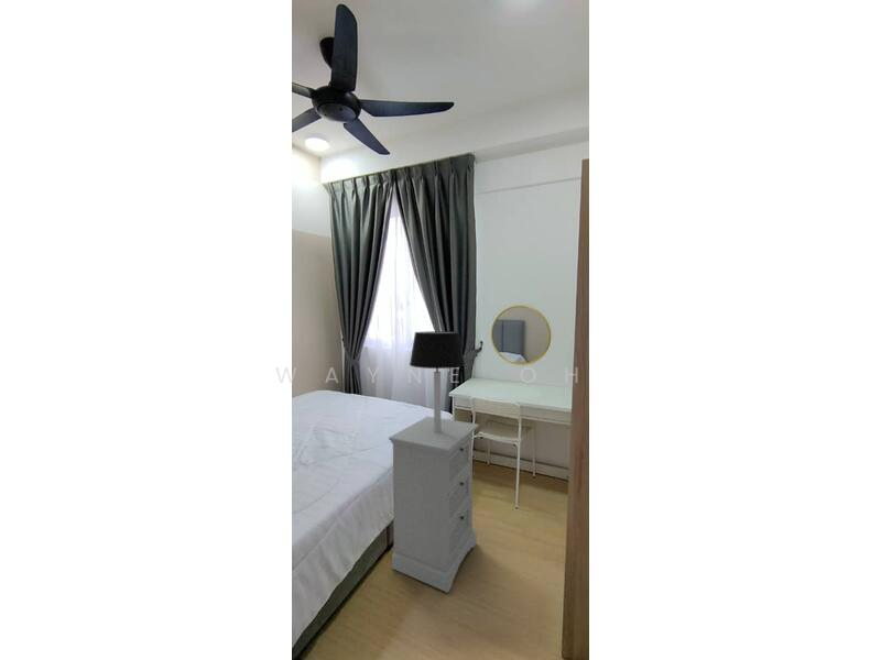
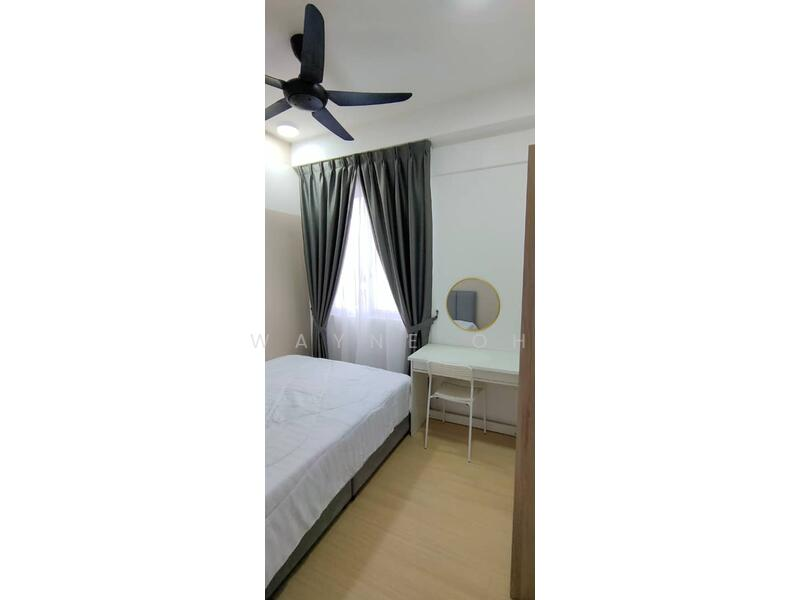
- nightstand (436, 493)
- table lamp (437, 382)
